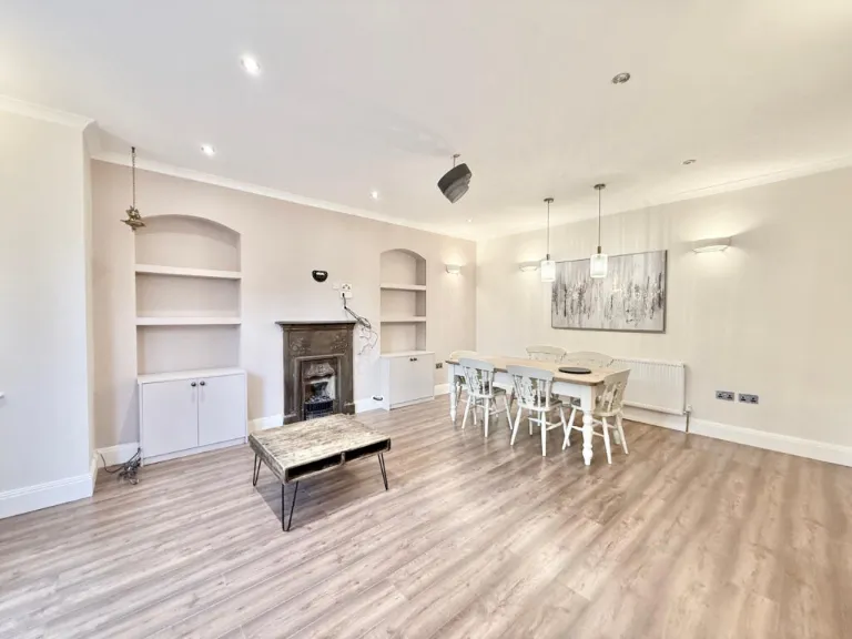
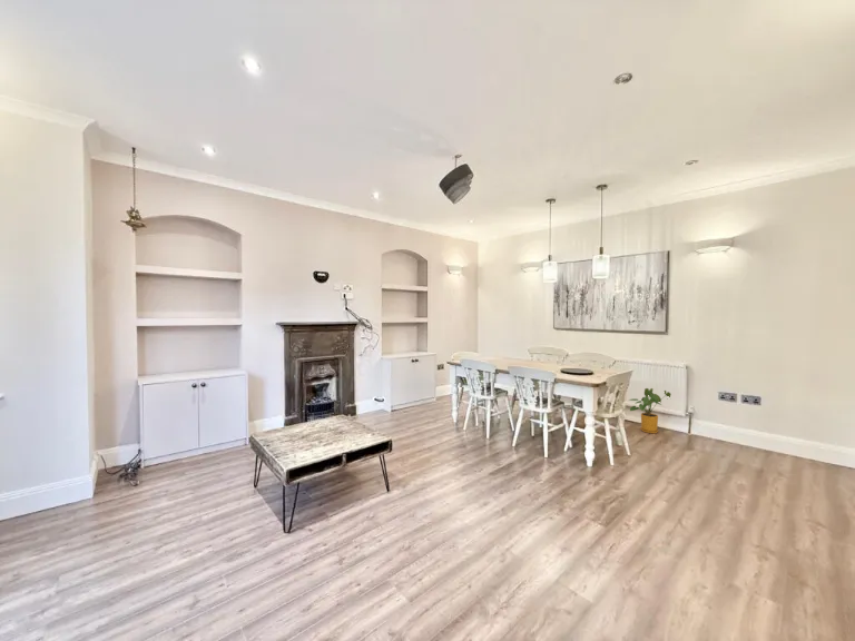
+ house plant (648, 410)
